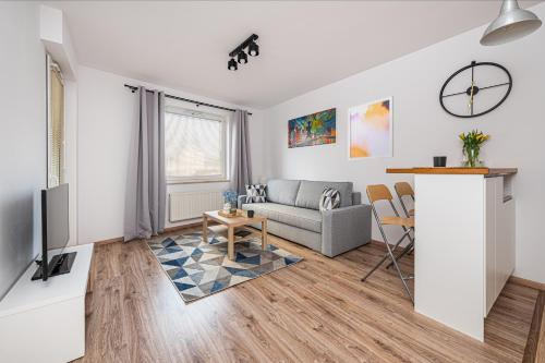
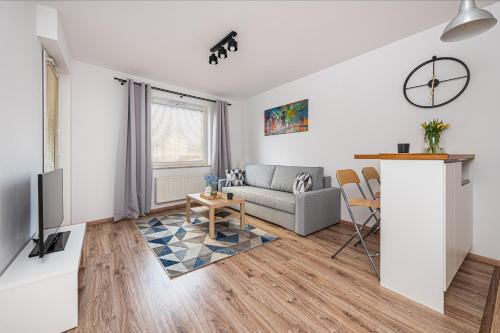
- wall art (368, 131)
